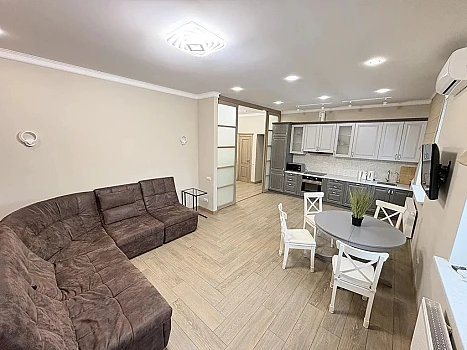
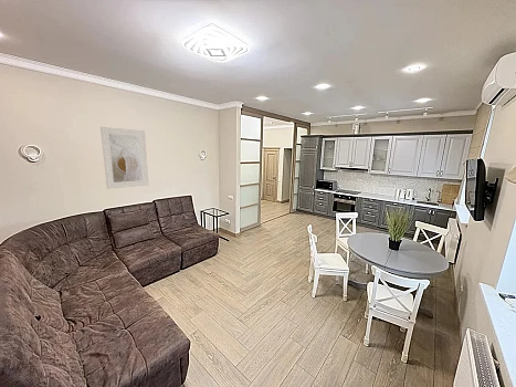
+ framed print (126, 158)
